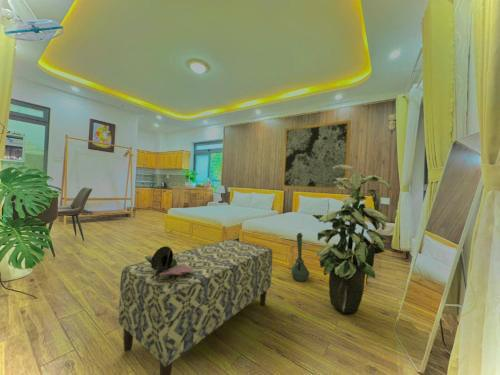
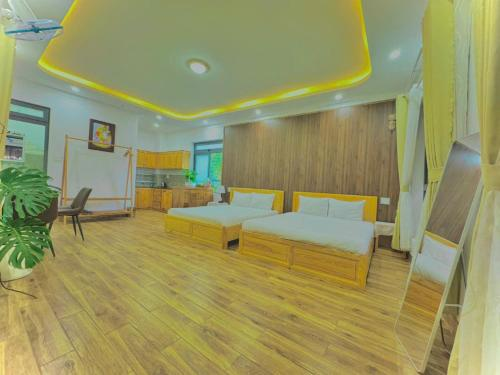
- indoor plant (347, 235)
- wall art (313, 157)
- bench (209, 289)
- decorative bowl (165, 260)
- lantern (300, 255)
